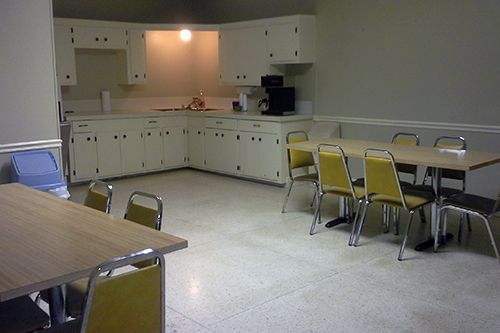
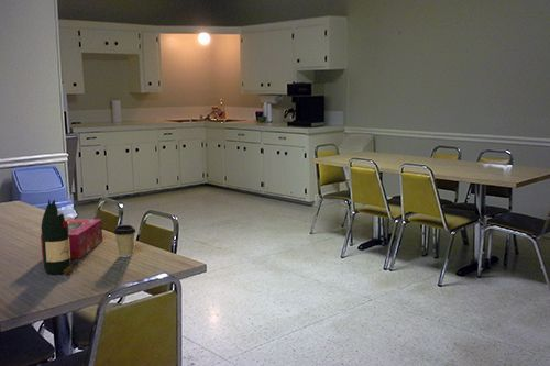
+ bottle (61, 234)
+ tissue box (73, 237)
+ coffee cup (124, 241)
